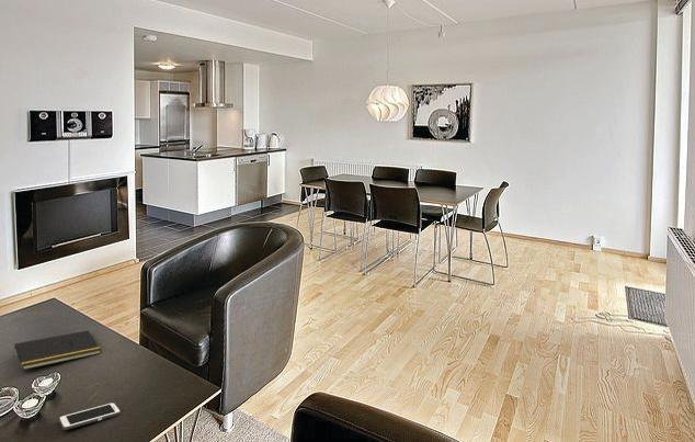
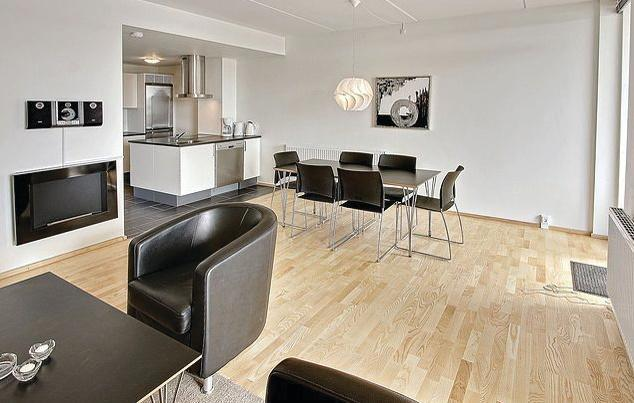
- cell phone (90, 416)
- notepad (58, 348)
